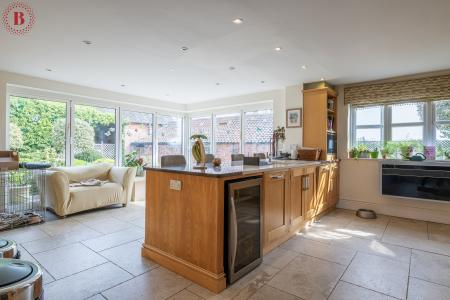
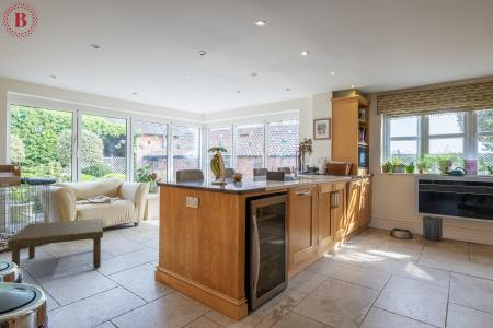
+ coffee table (62, 241)
+ trash can (432, 227)
